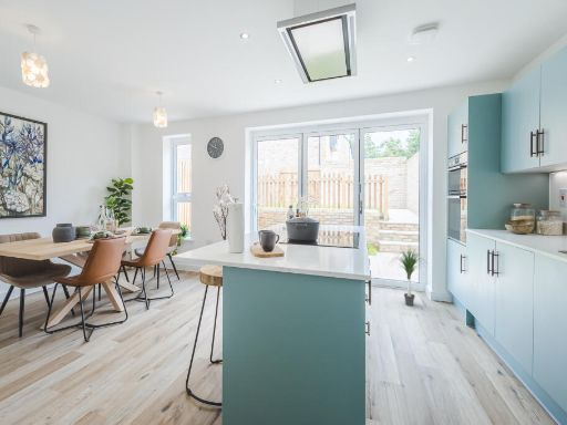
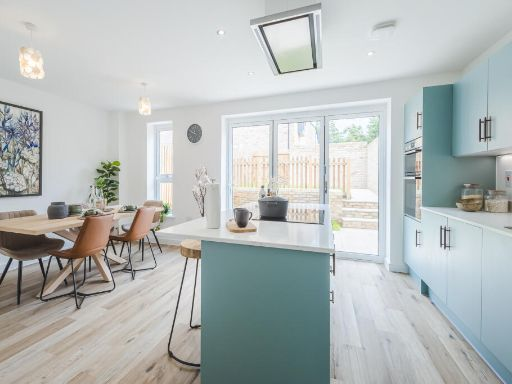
- potted plant (409, 273)
